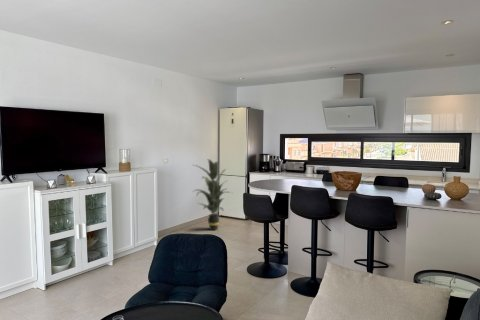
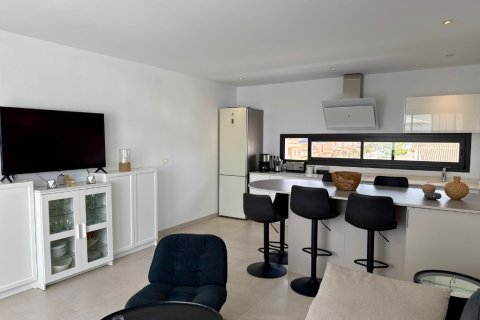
- indoor plant (210, 194)
